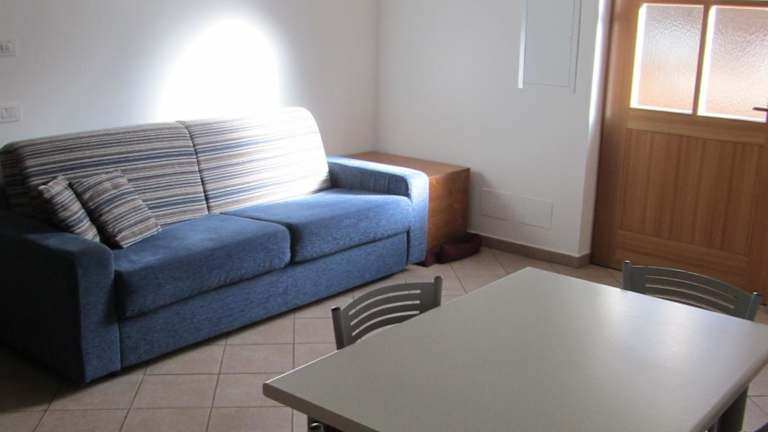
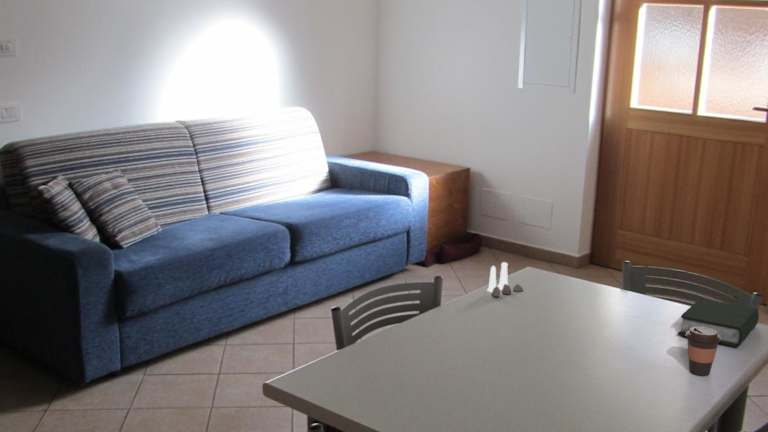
+ salt and pepper shaker set (504, 278)
+ book (719, 321)
+ coffee cup (701, 351)
